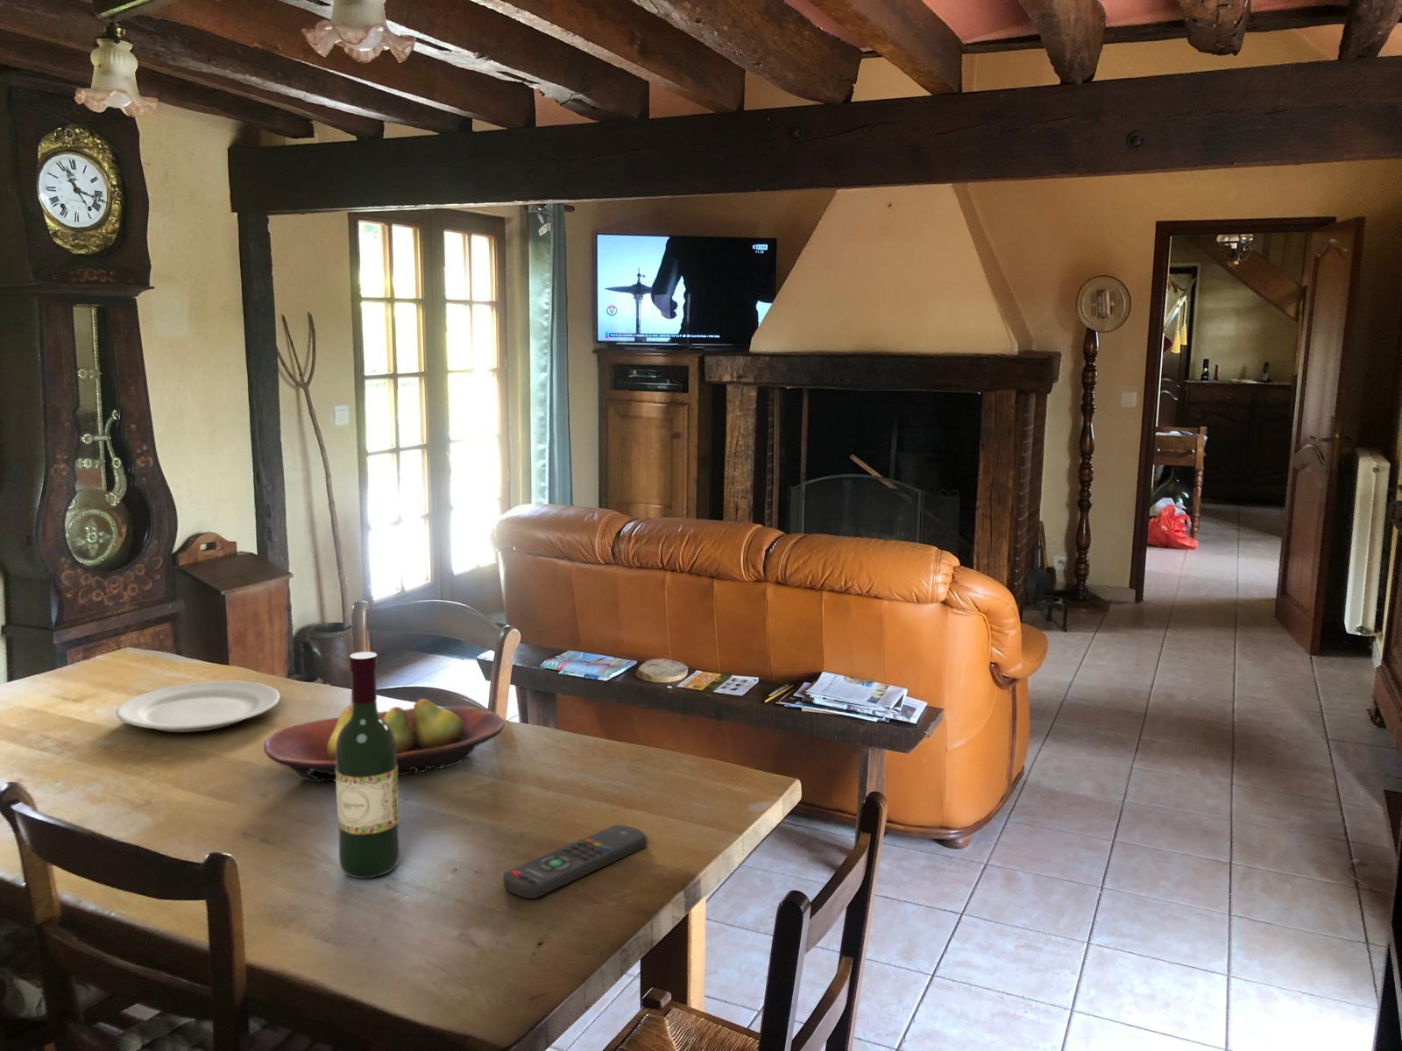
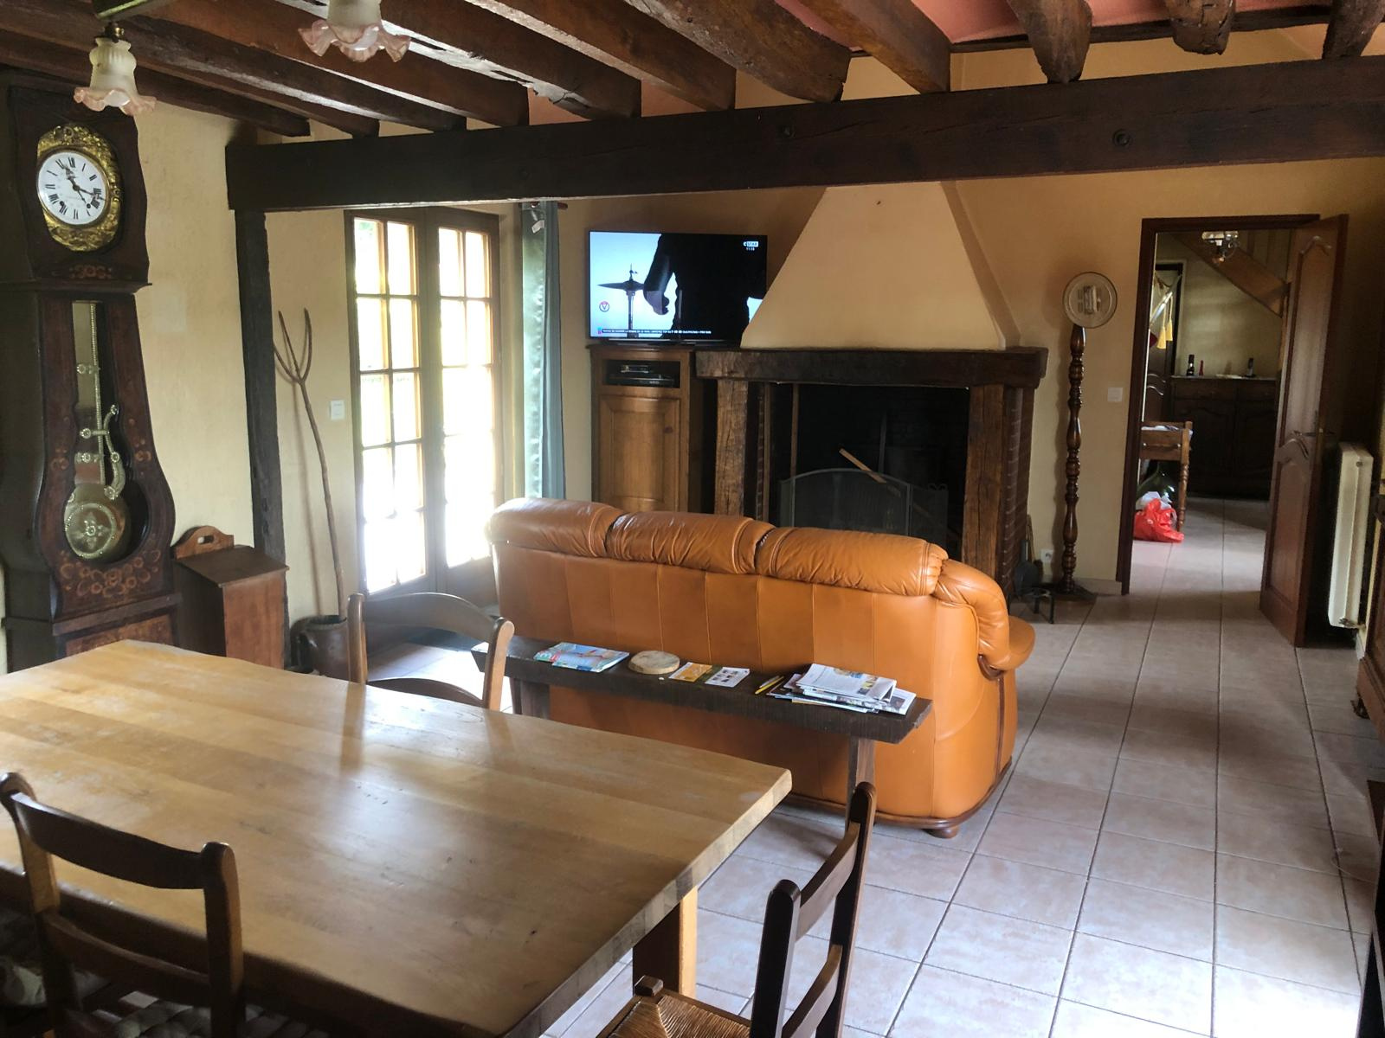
- wine bottle (367, 763)
- chinaware (200, 709)
- remote control (577, 858)
- fruit bowl (393, 731)
